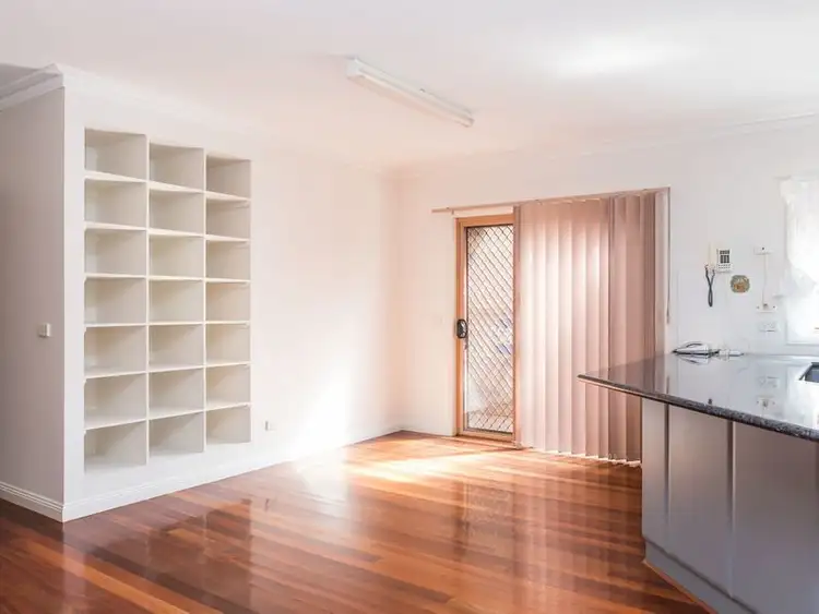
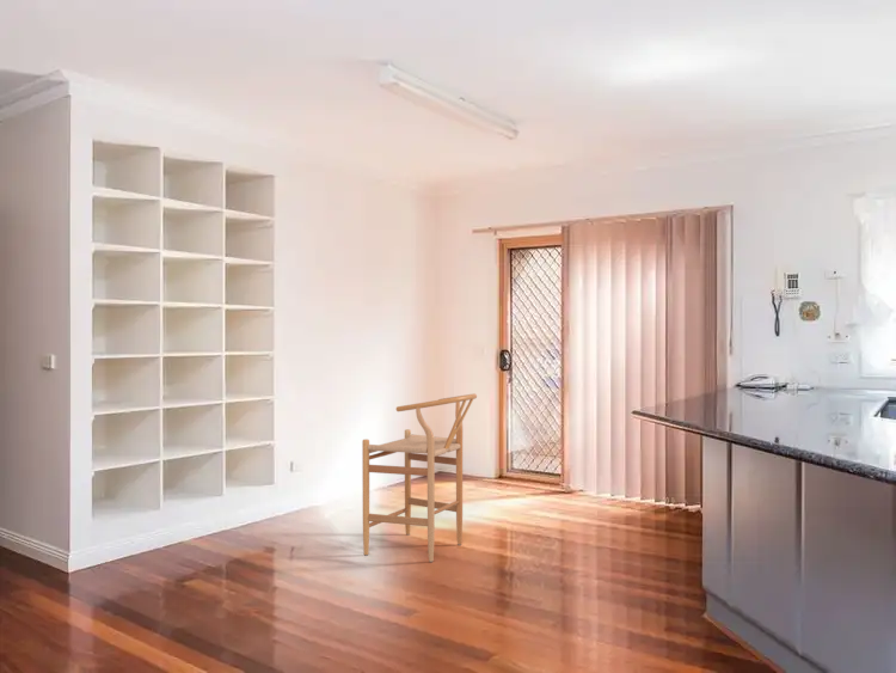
+ bar stool (426, 471)
